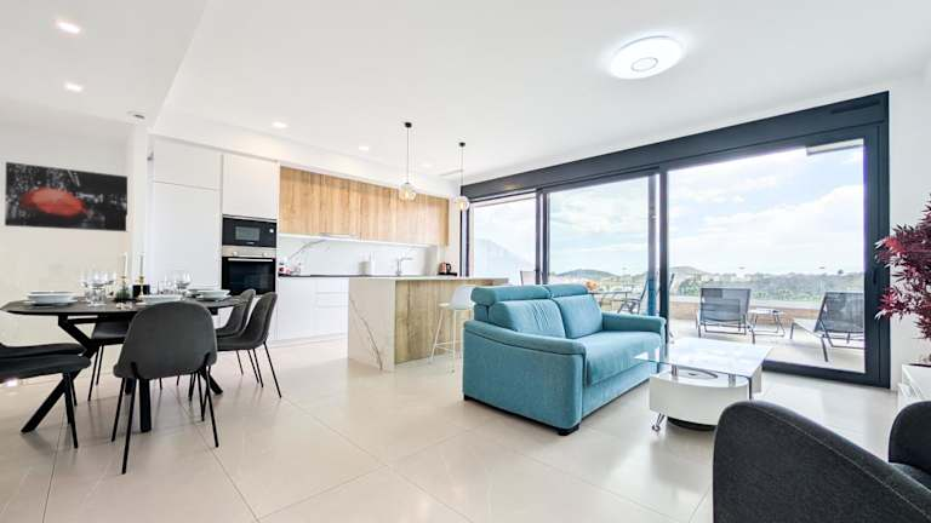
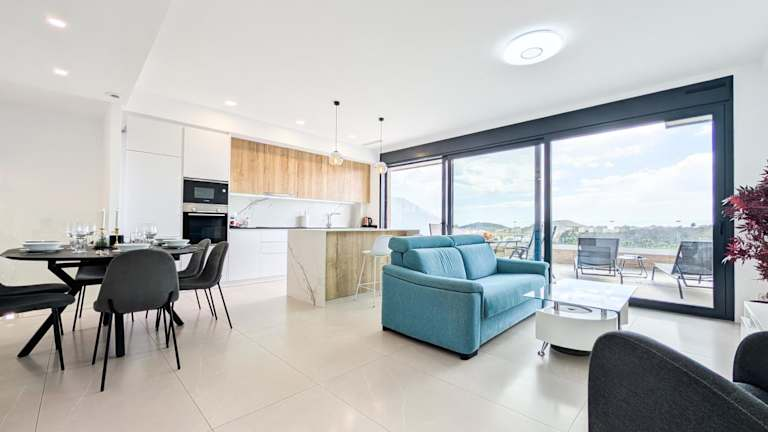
- wall art (73, 199)
